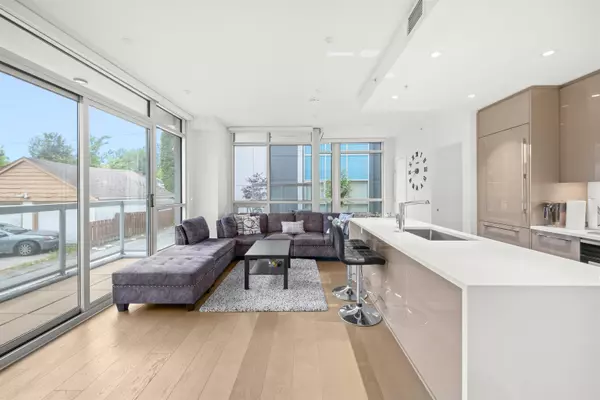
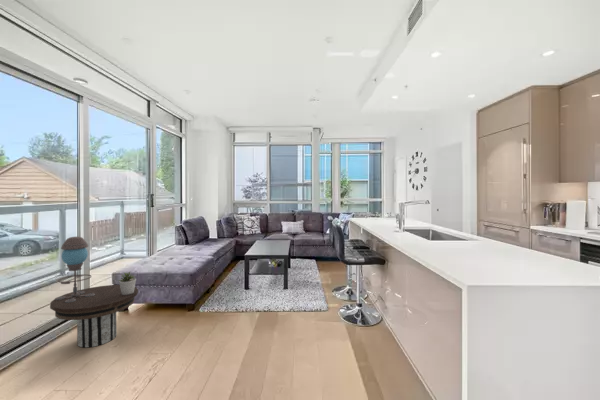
+ table lamp (75, 266)
+ potted plant (127, 281)
+ side table (97, 317)
